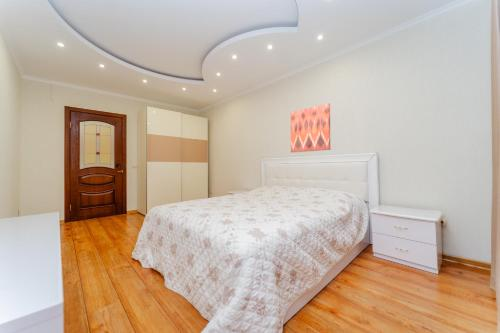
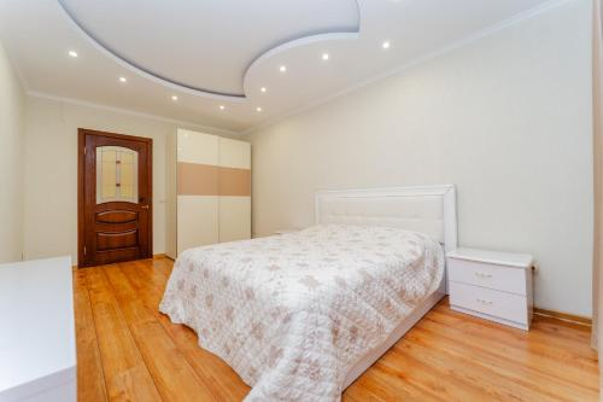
- wall art (309, 129)
